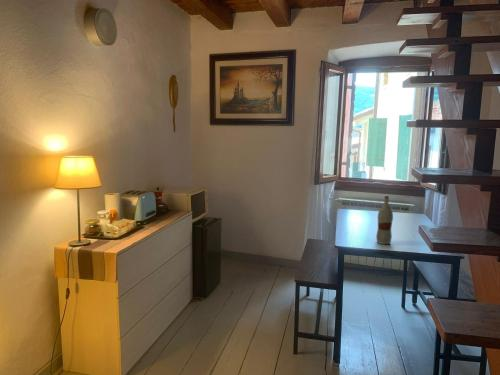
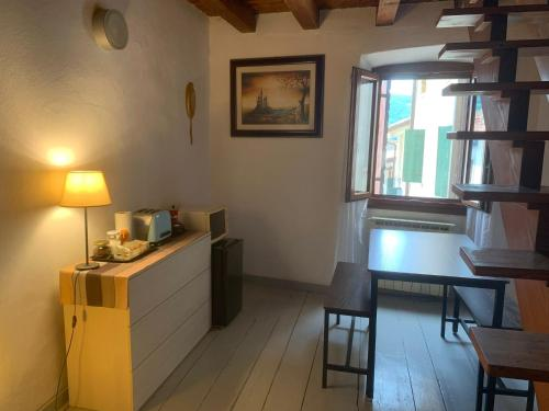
- bottle (385, 219)
